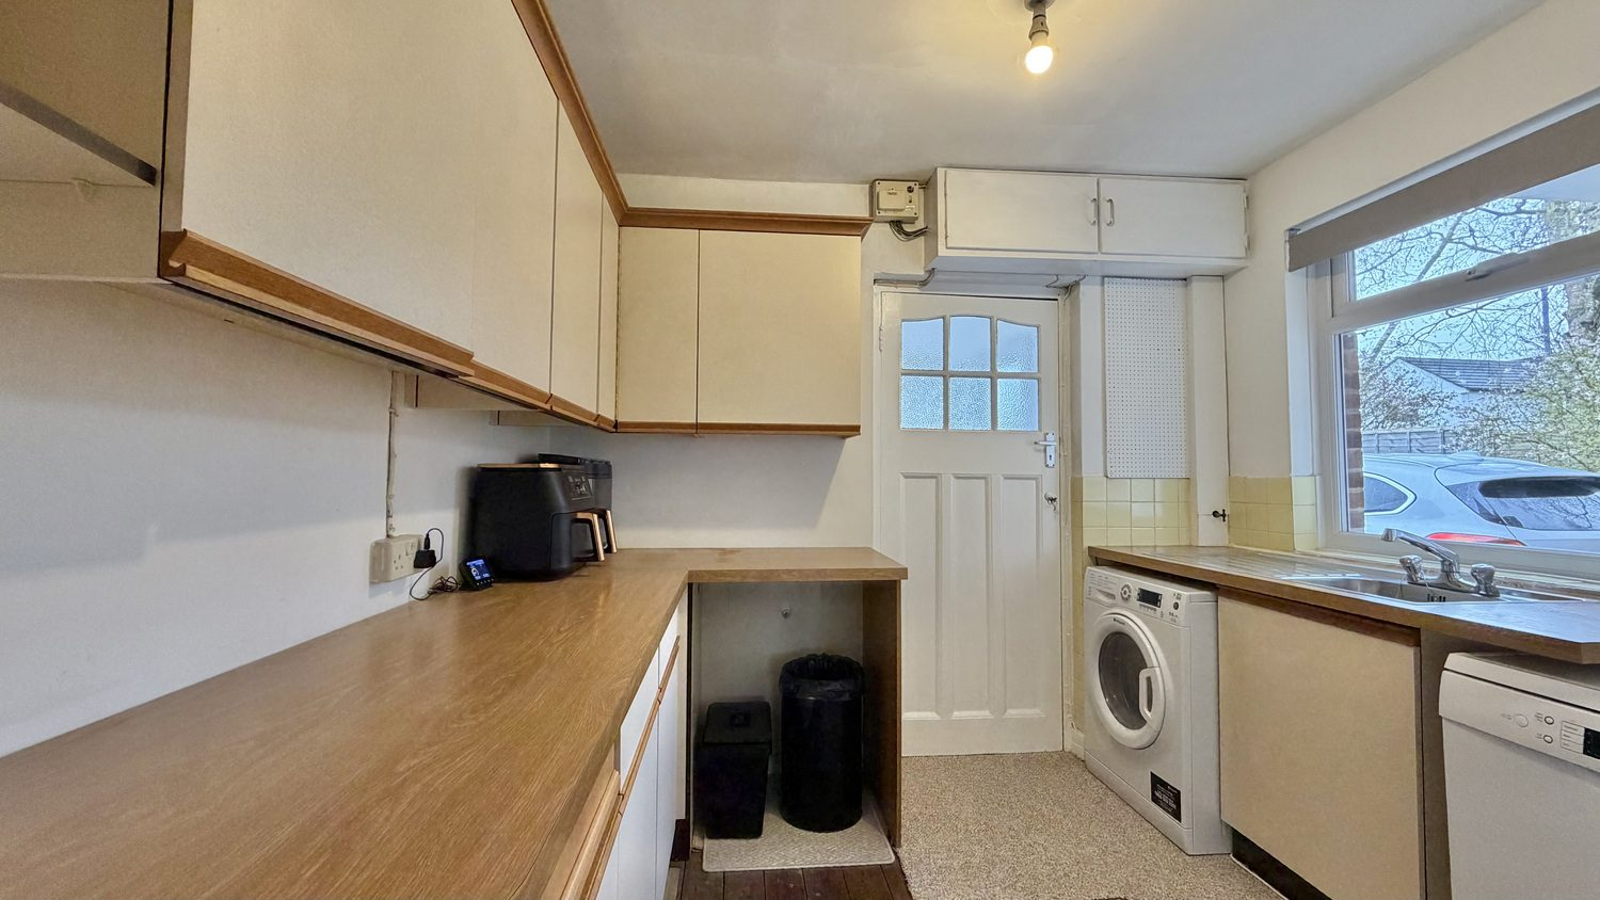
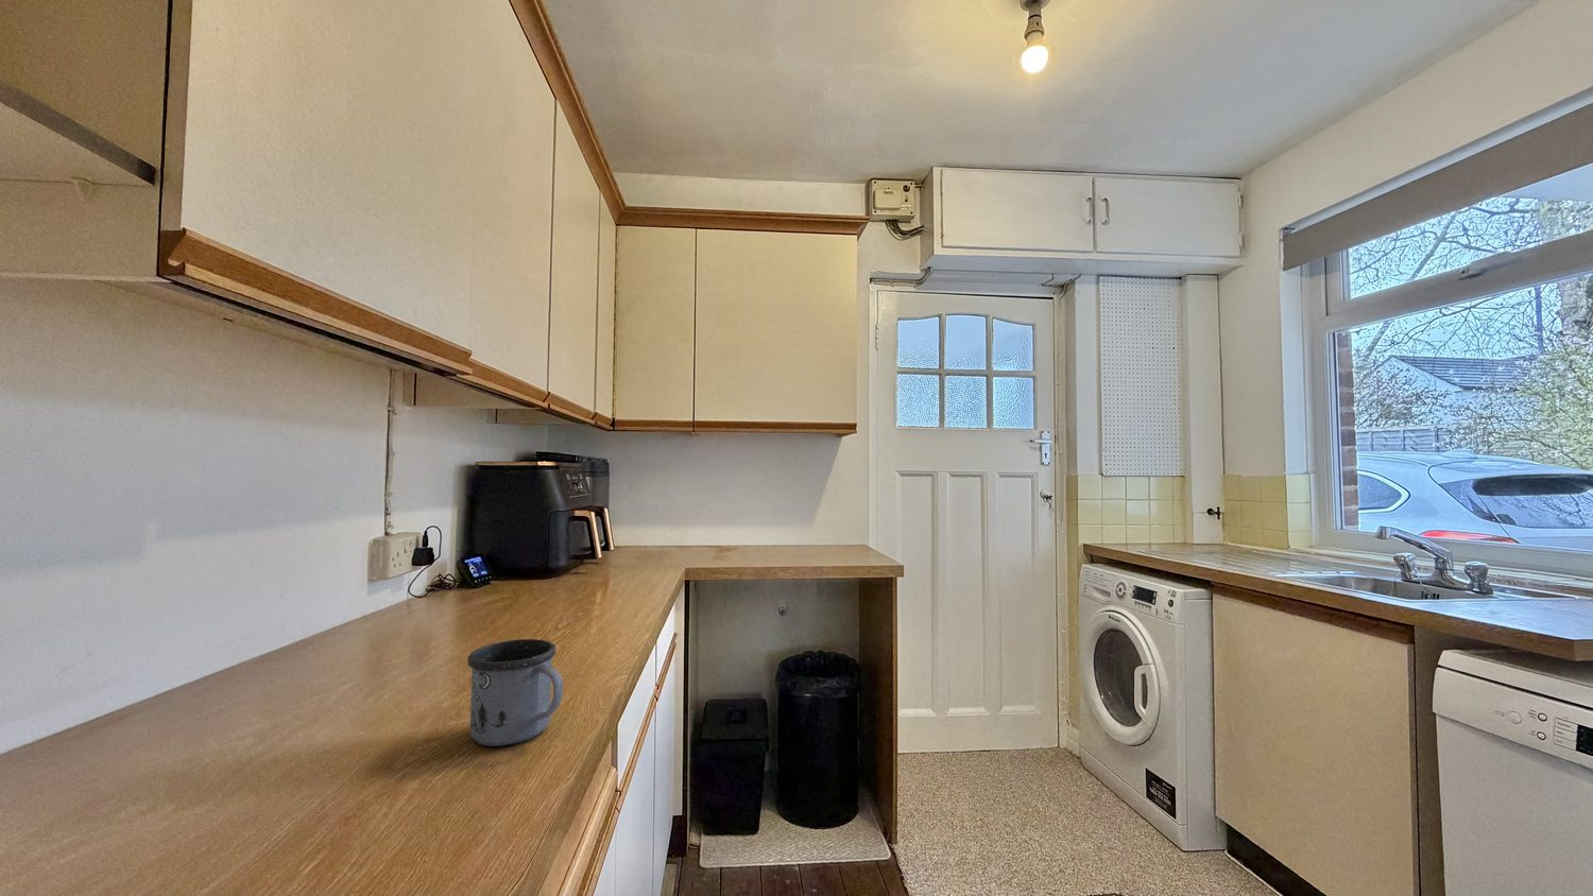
+ mug (521, 693)
